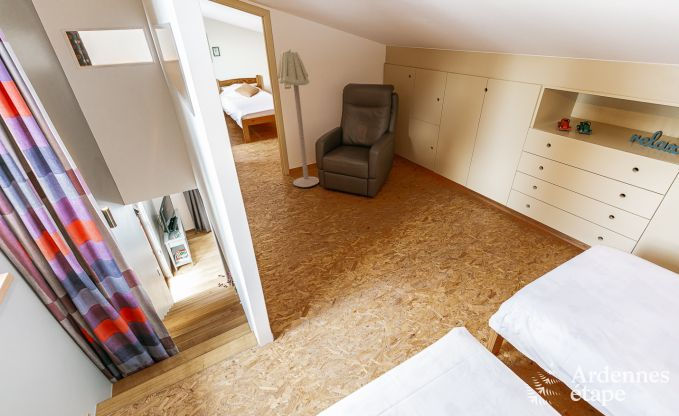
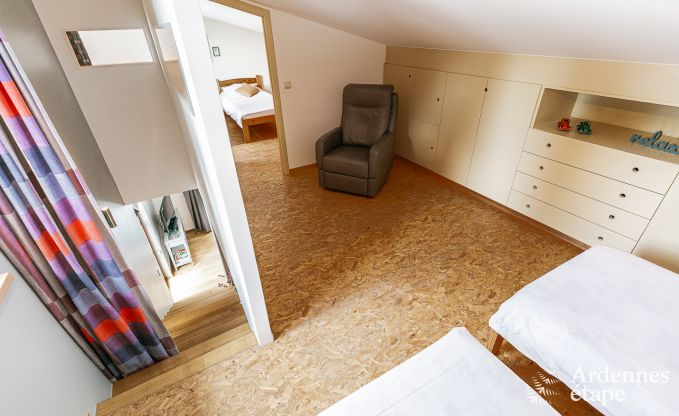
- floor lamp (298, 121)
